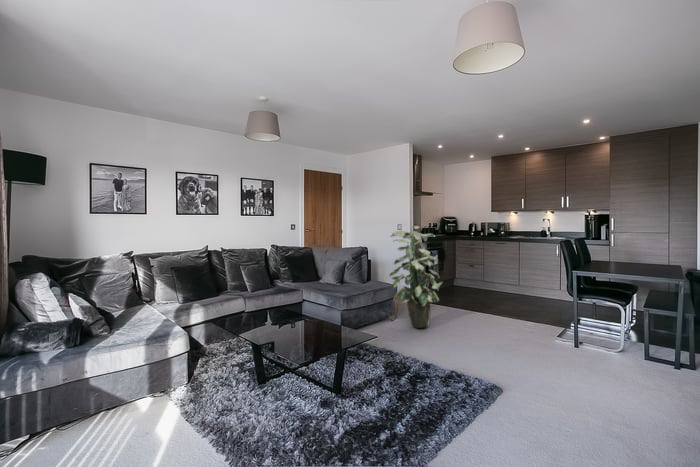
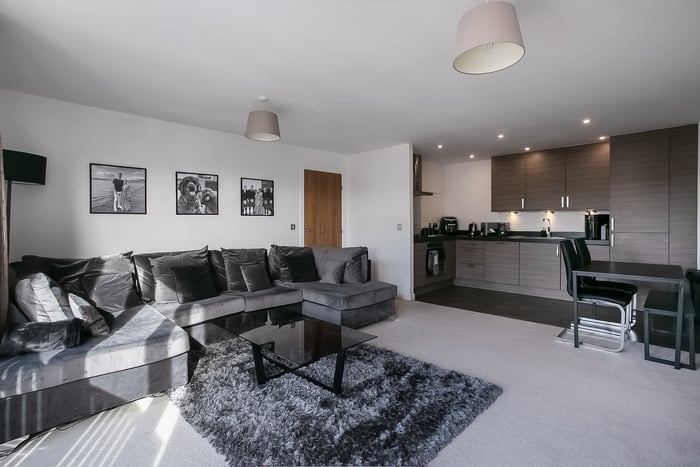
- indoor plant (414, 276)
